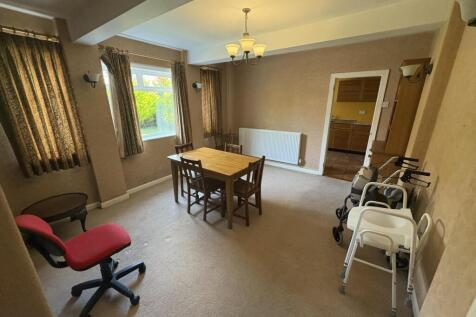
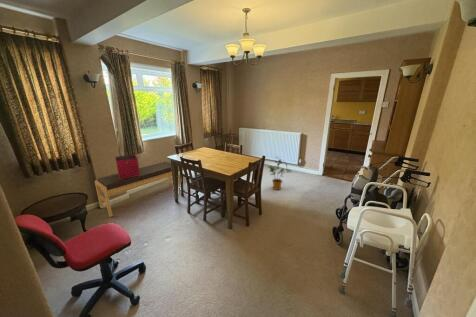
+ bench (143, 184)
+ house plant (281, 174)
+ storage bin (127, 166)
